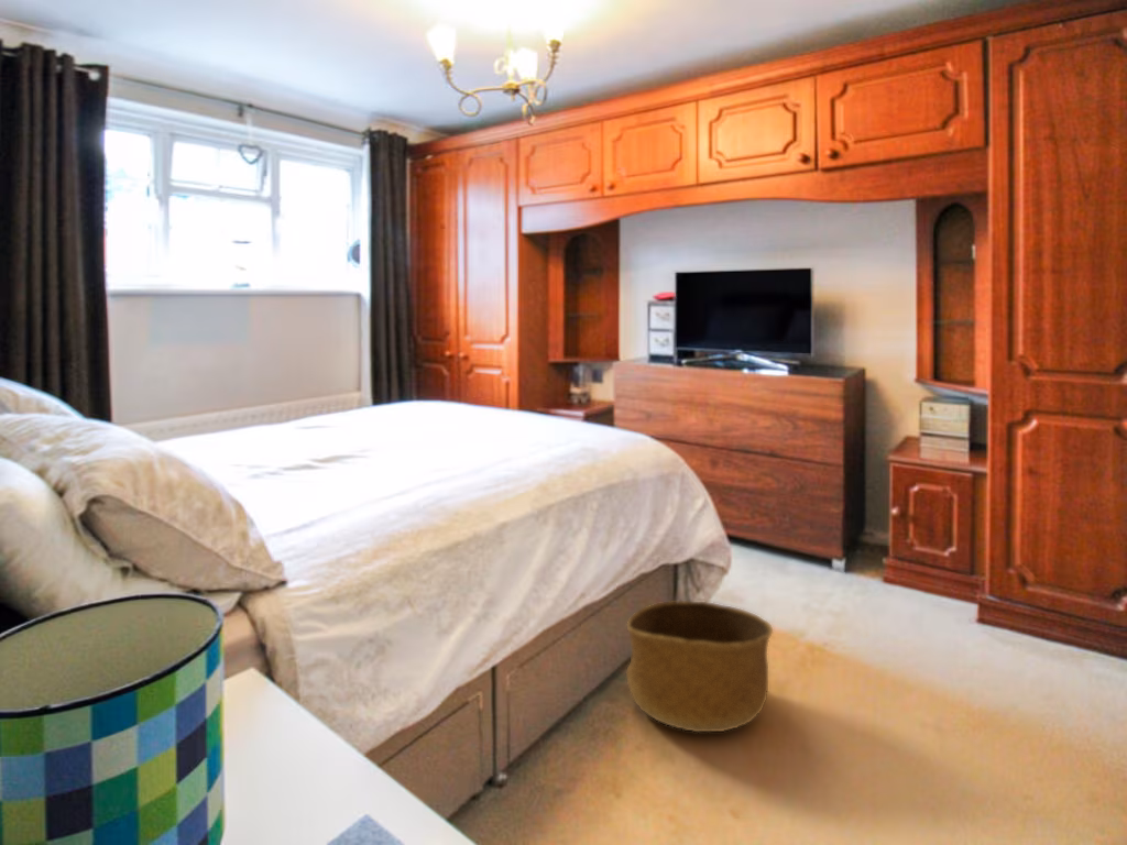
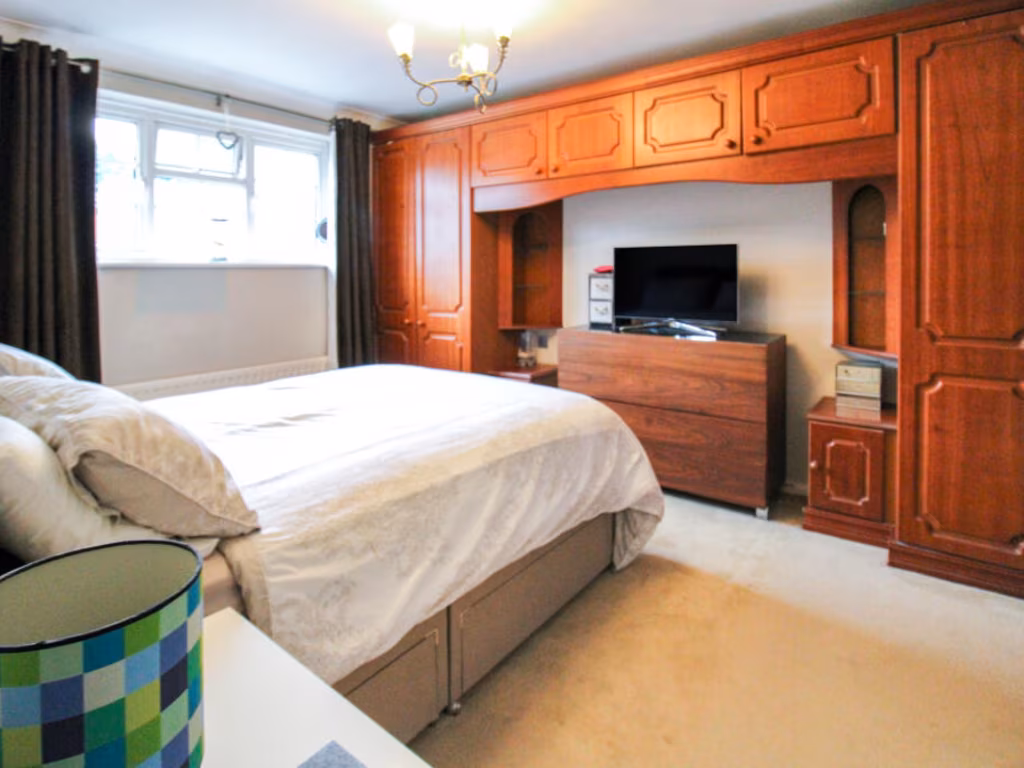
- basket (698, 662)
